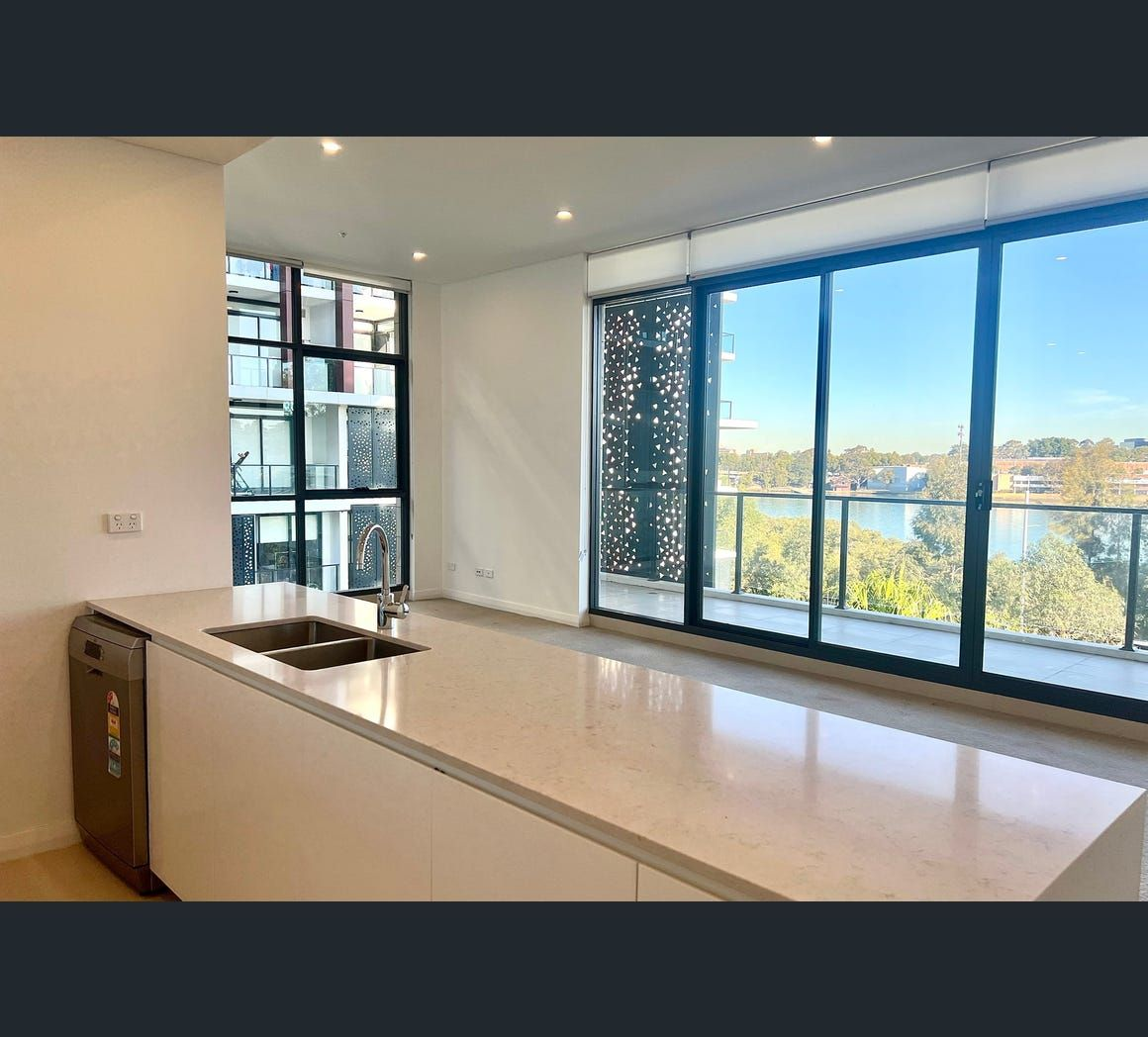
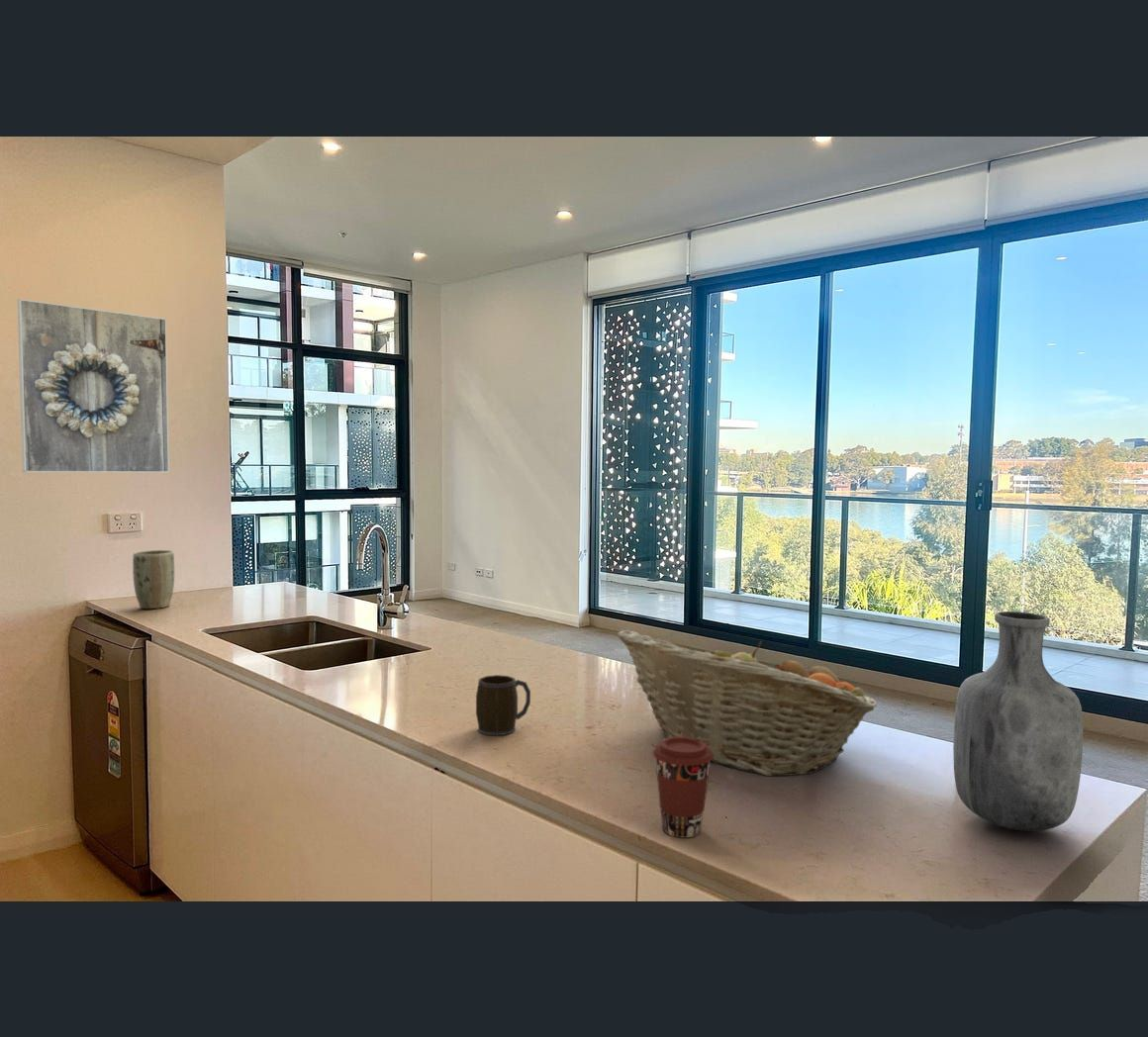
+ fruit basket (738, 688)
+ vase (1016, 719)
+ plant pot (153, 579)
+ mug (505, 703)
+ coffee cup (682, 787)
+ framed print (97, 391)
